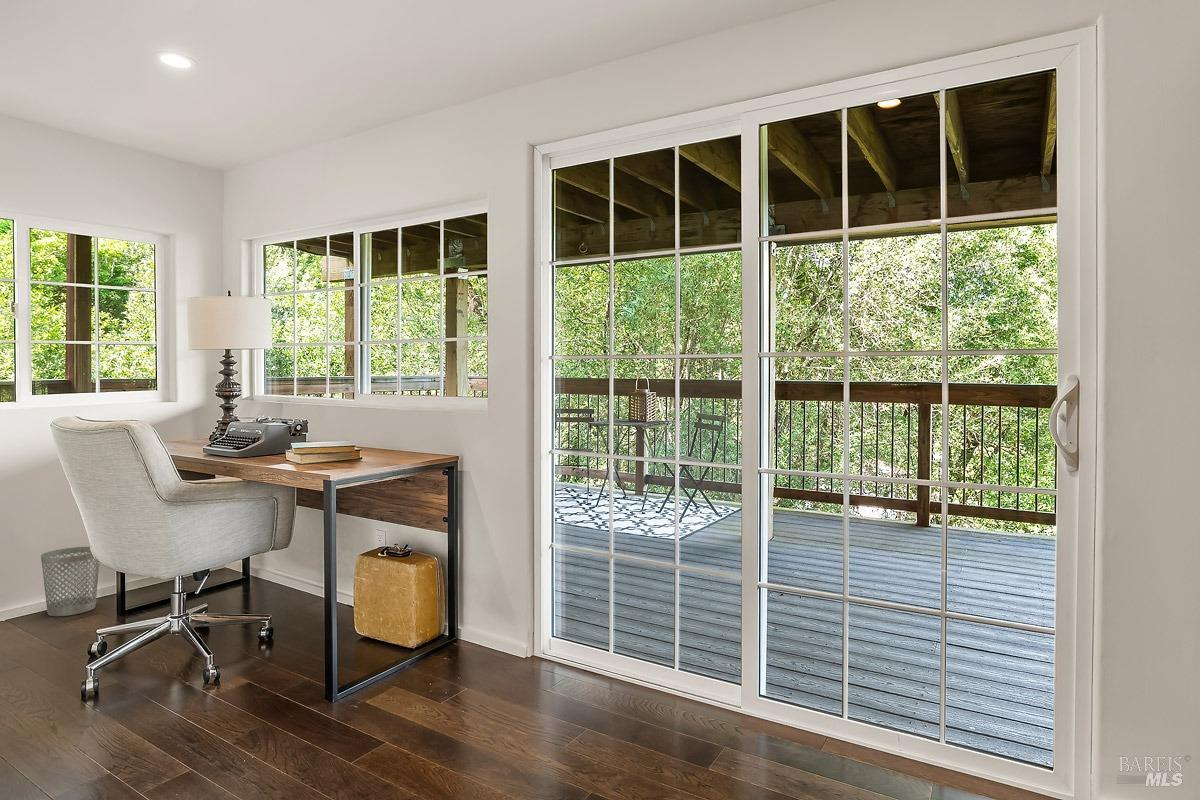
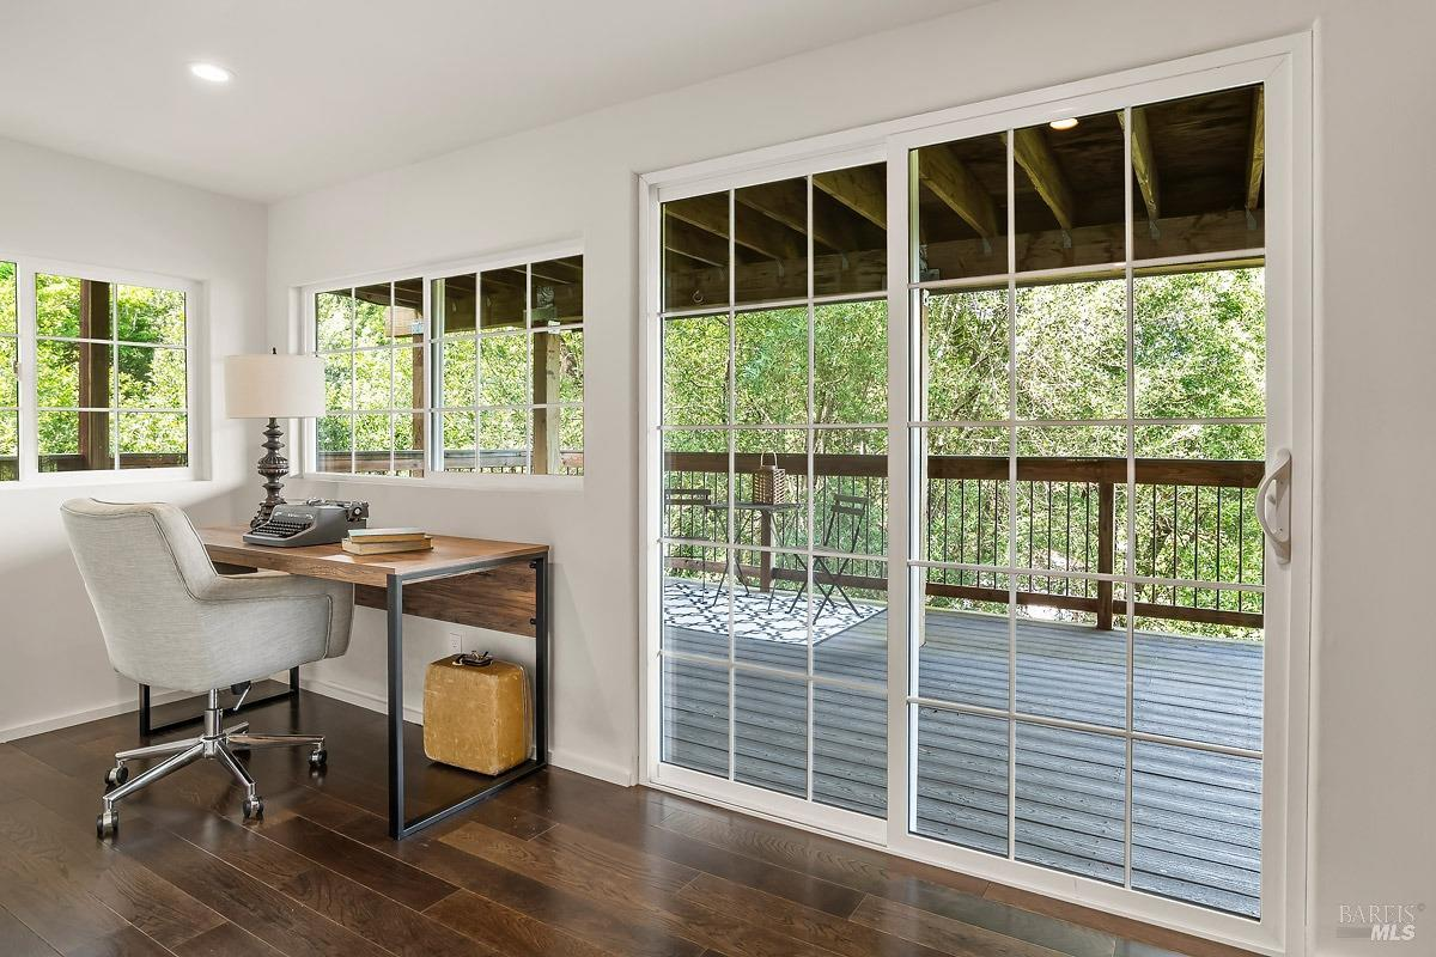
- wastebasket (71, 581)
